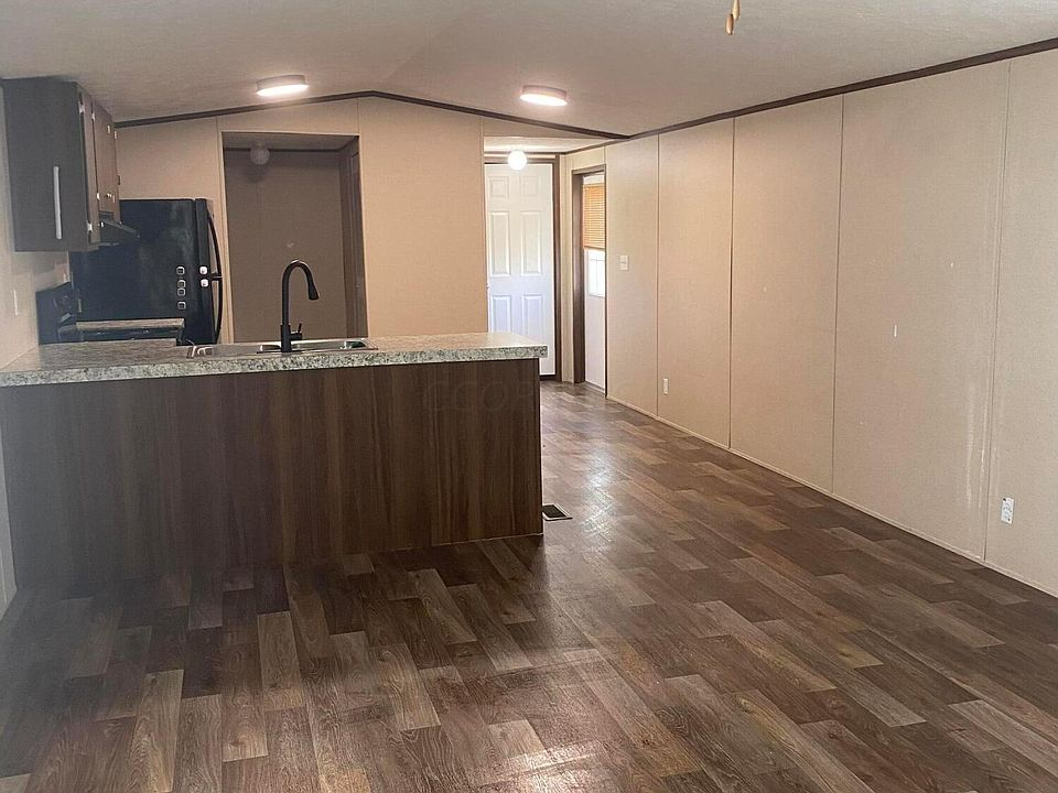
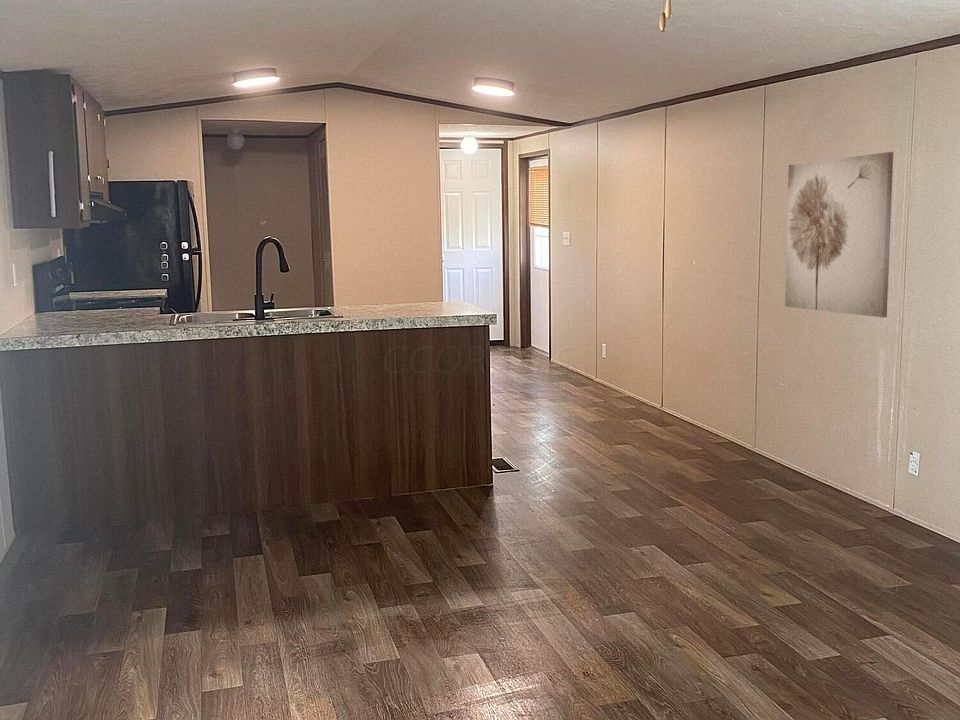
+ wall art (834, 236)
